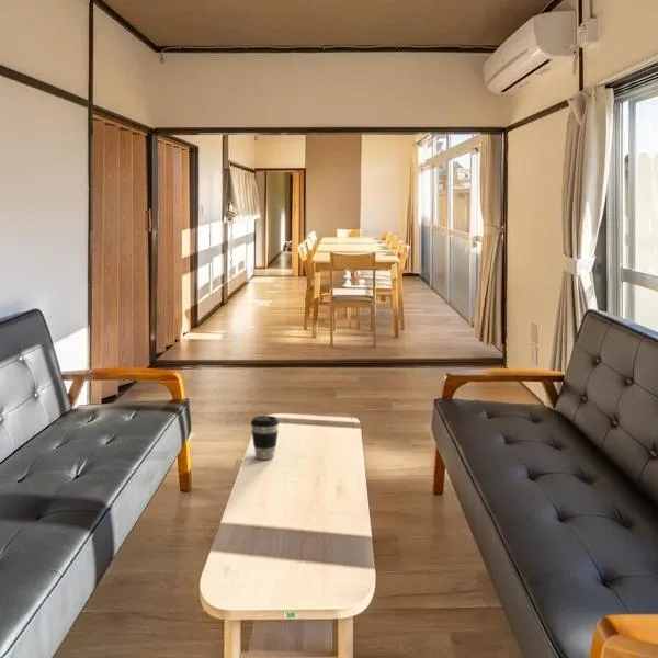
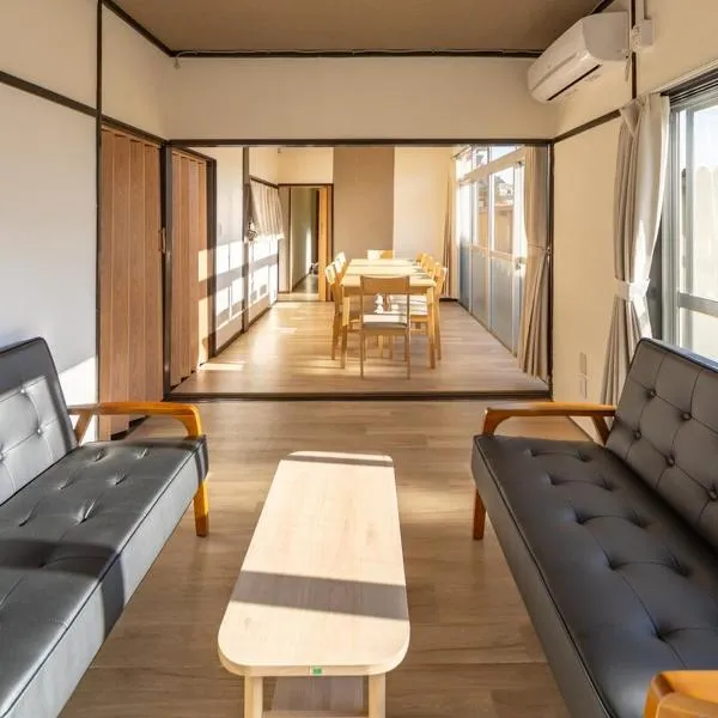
- coffee cup (264, 436)
